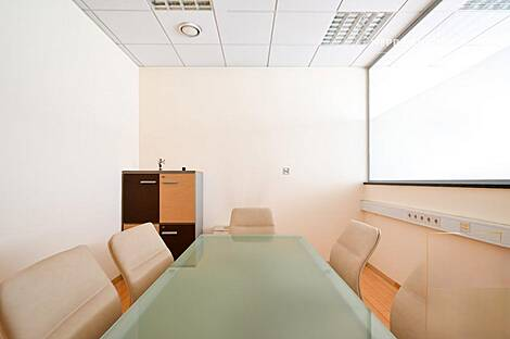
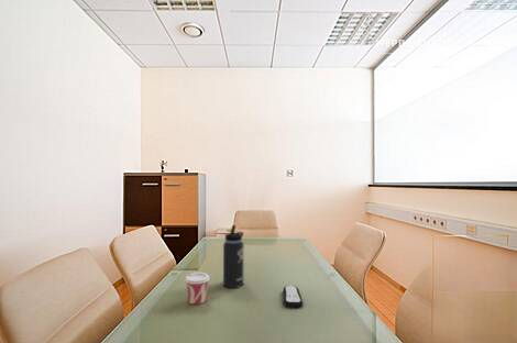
+ remote control (292, 295)
+ cup (197, 288)
+ thermos bottle (234, 253)
